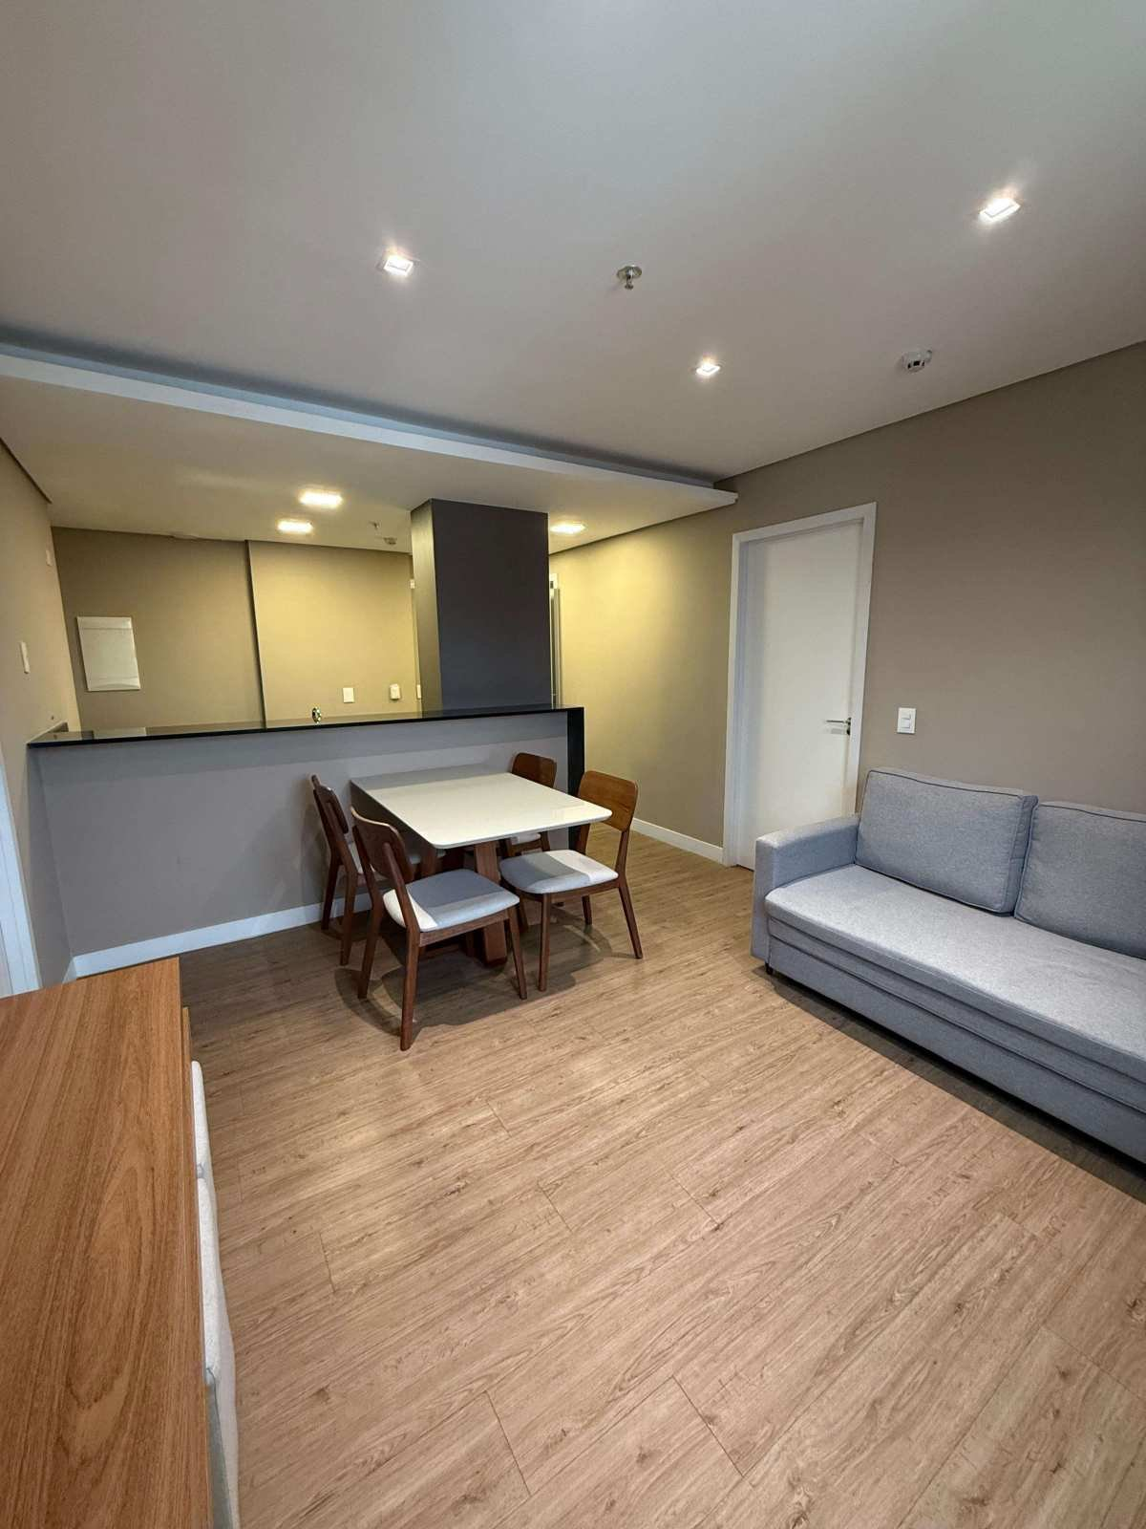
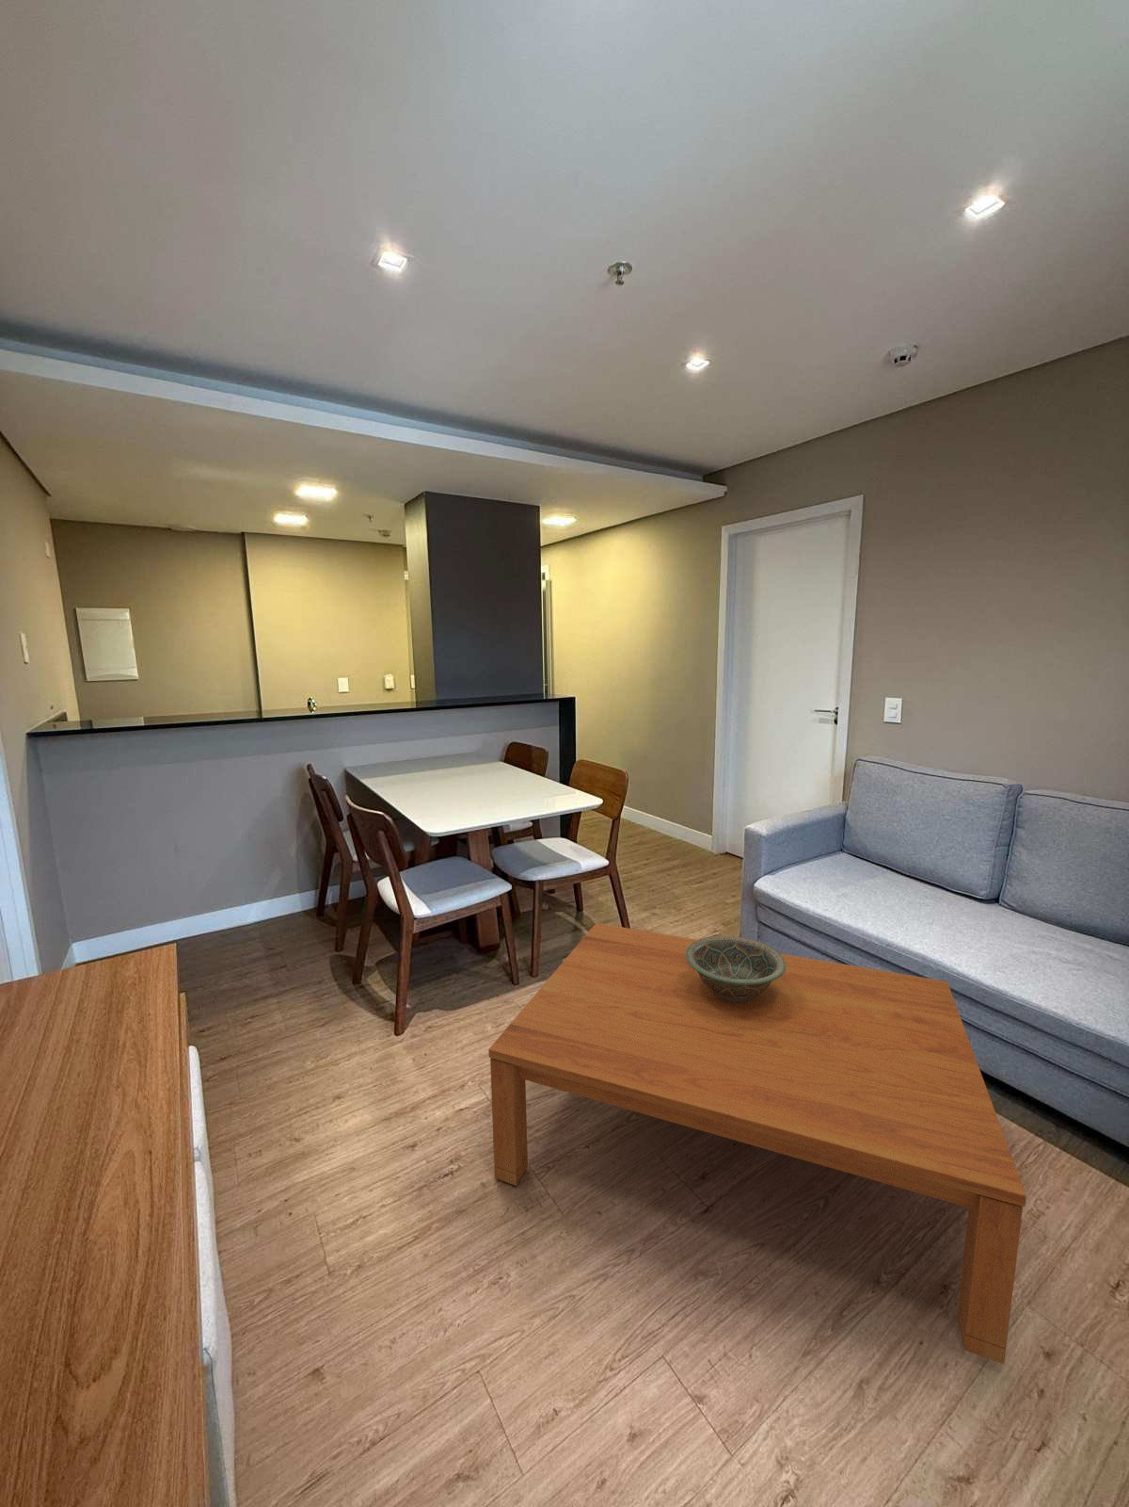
+ coffee table (735, 1073)
+ decorative bowl (734, 973)
